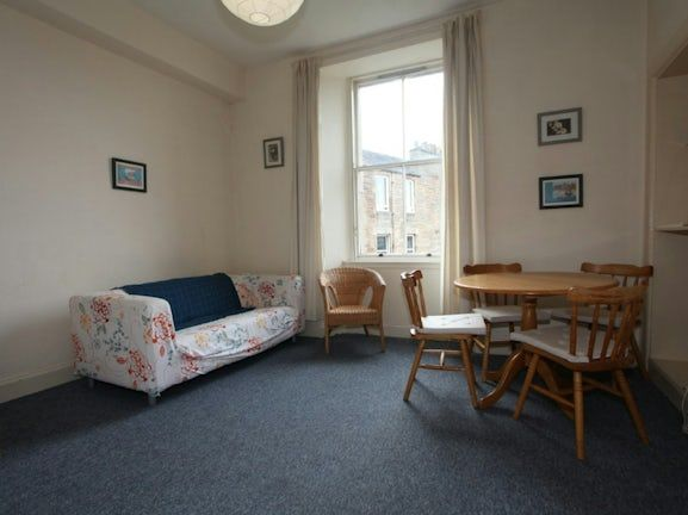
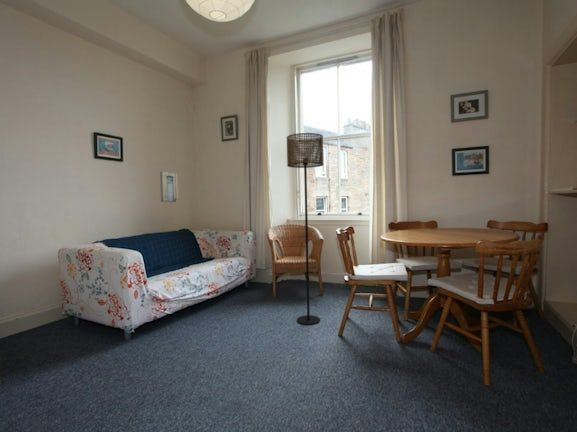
+ floor lamp (306, 229)
+ wall art (169, 187)
